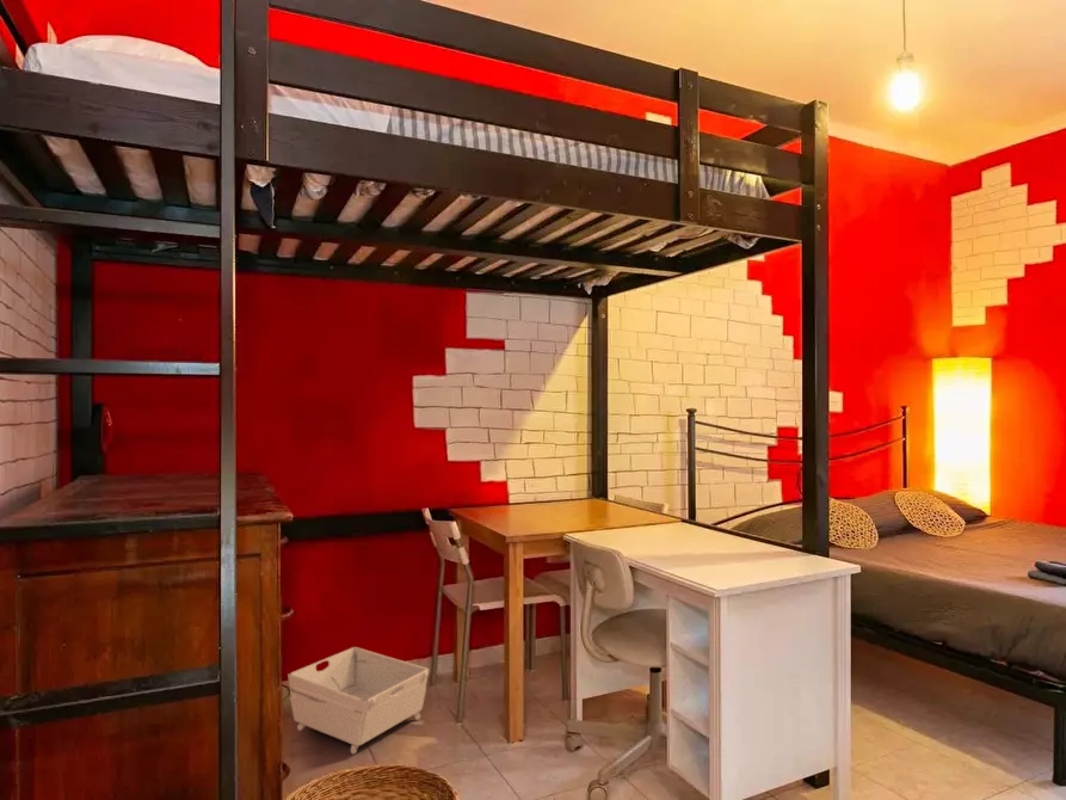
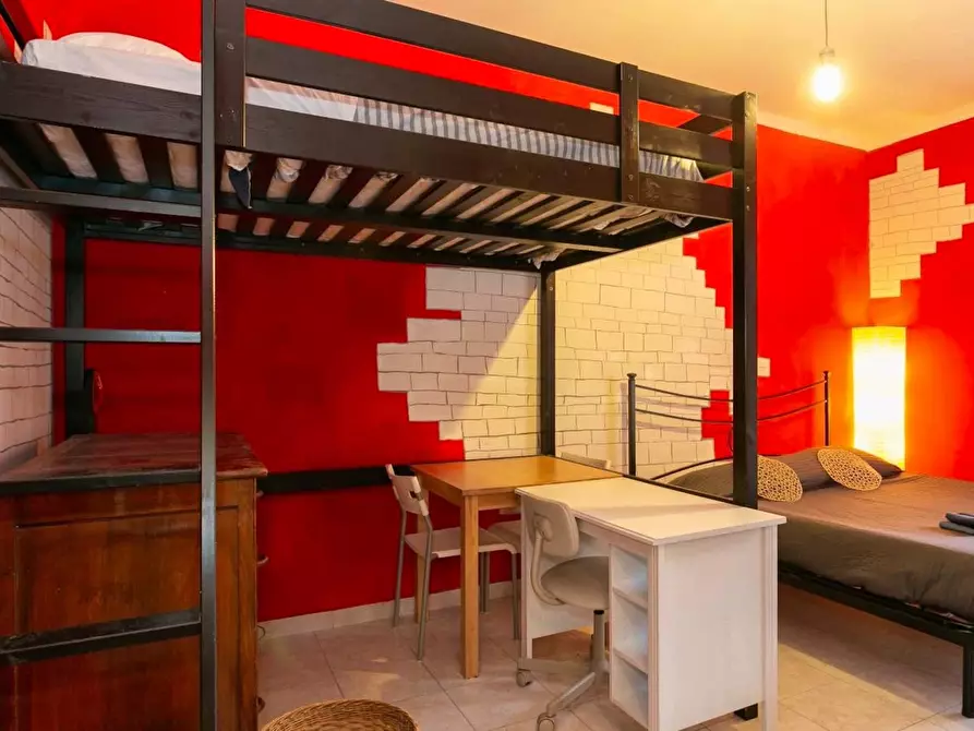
- storage bin (359, 697)
